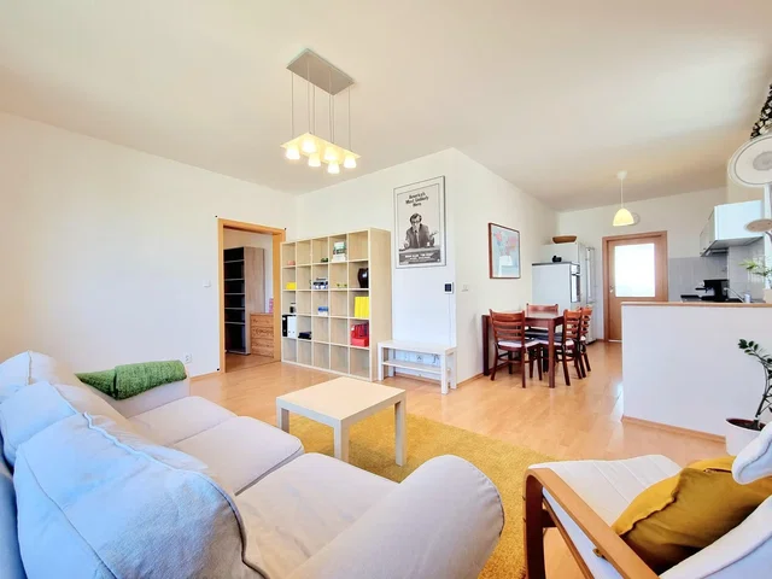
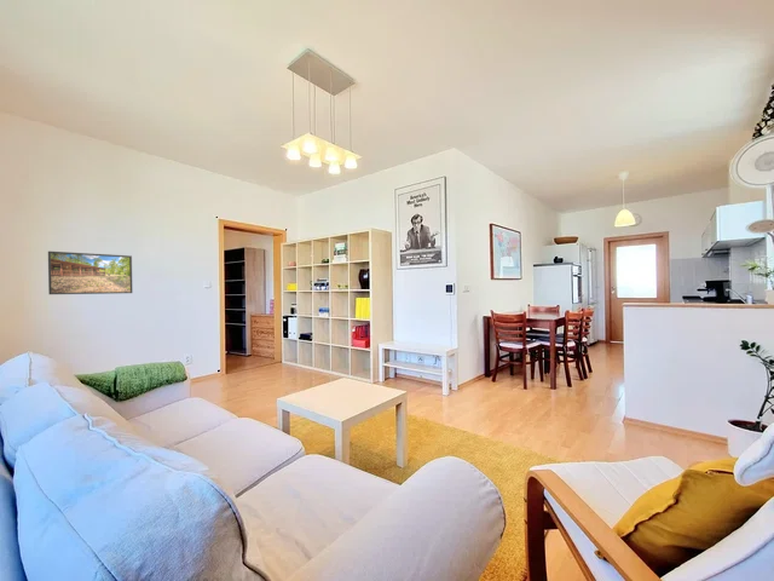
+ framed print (93, 274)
